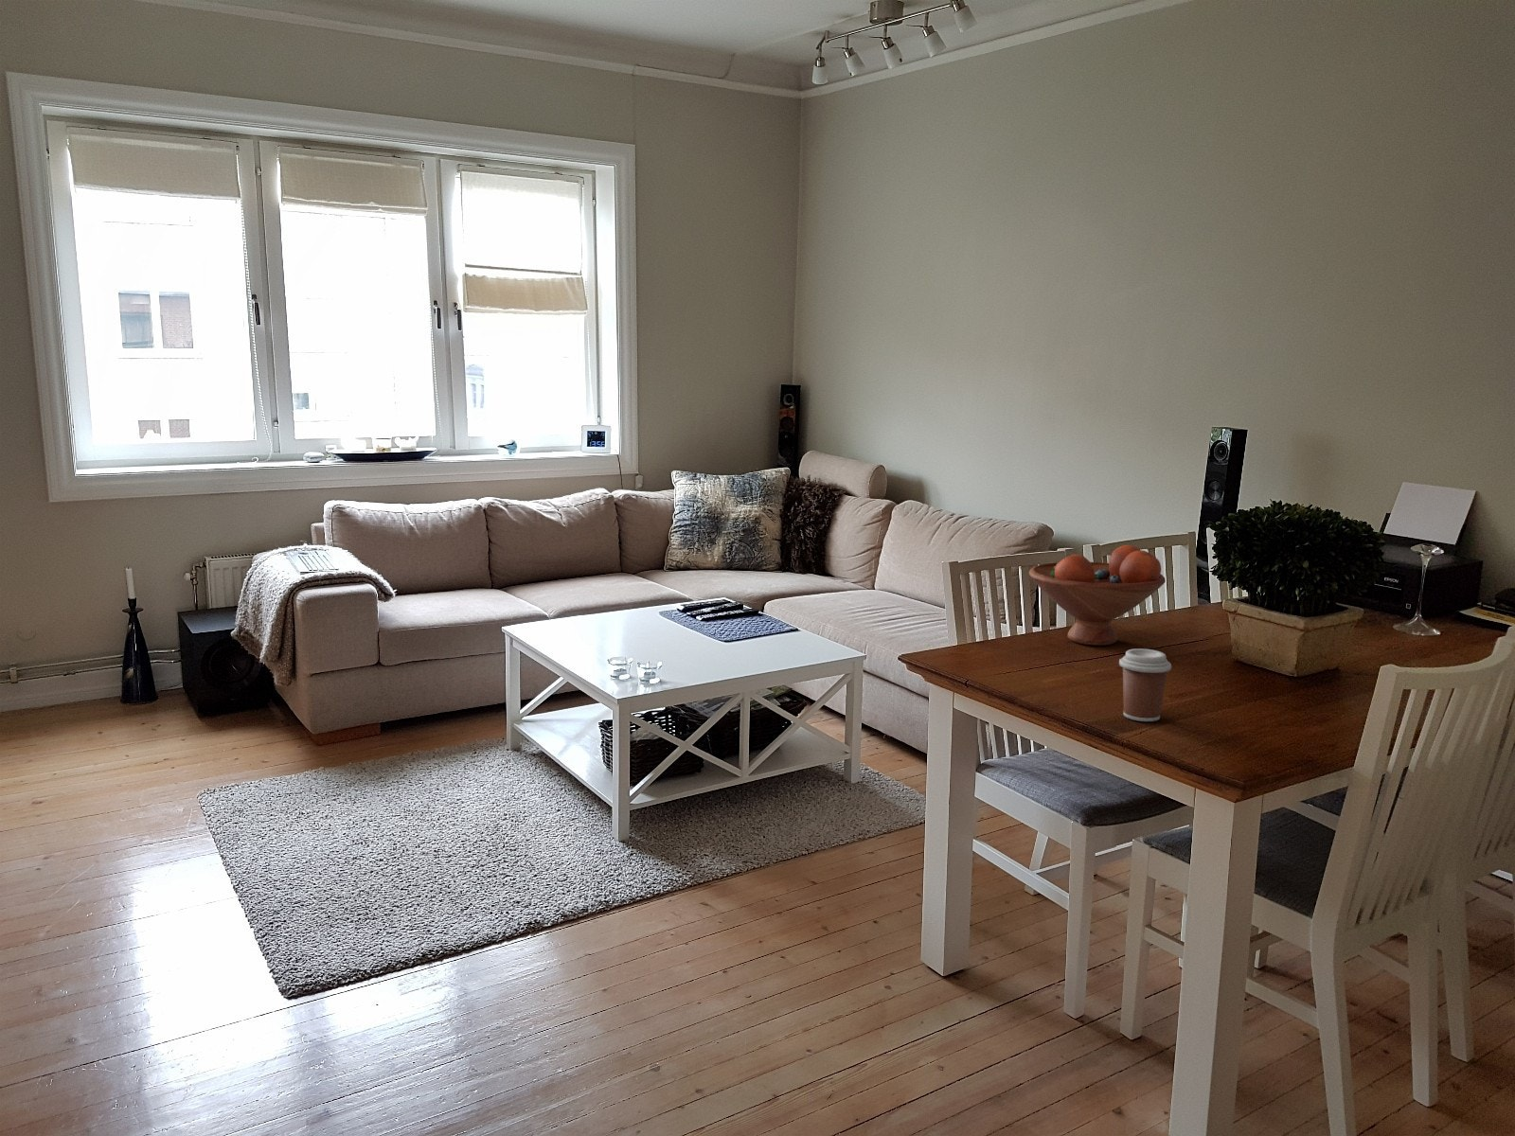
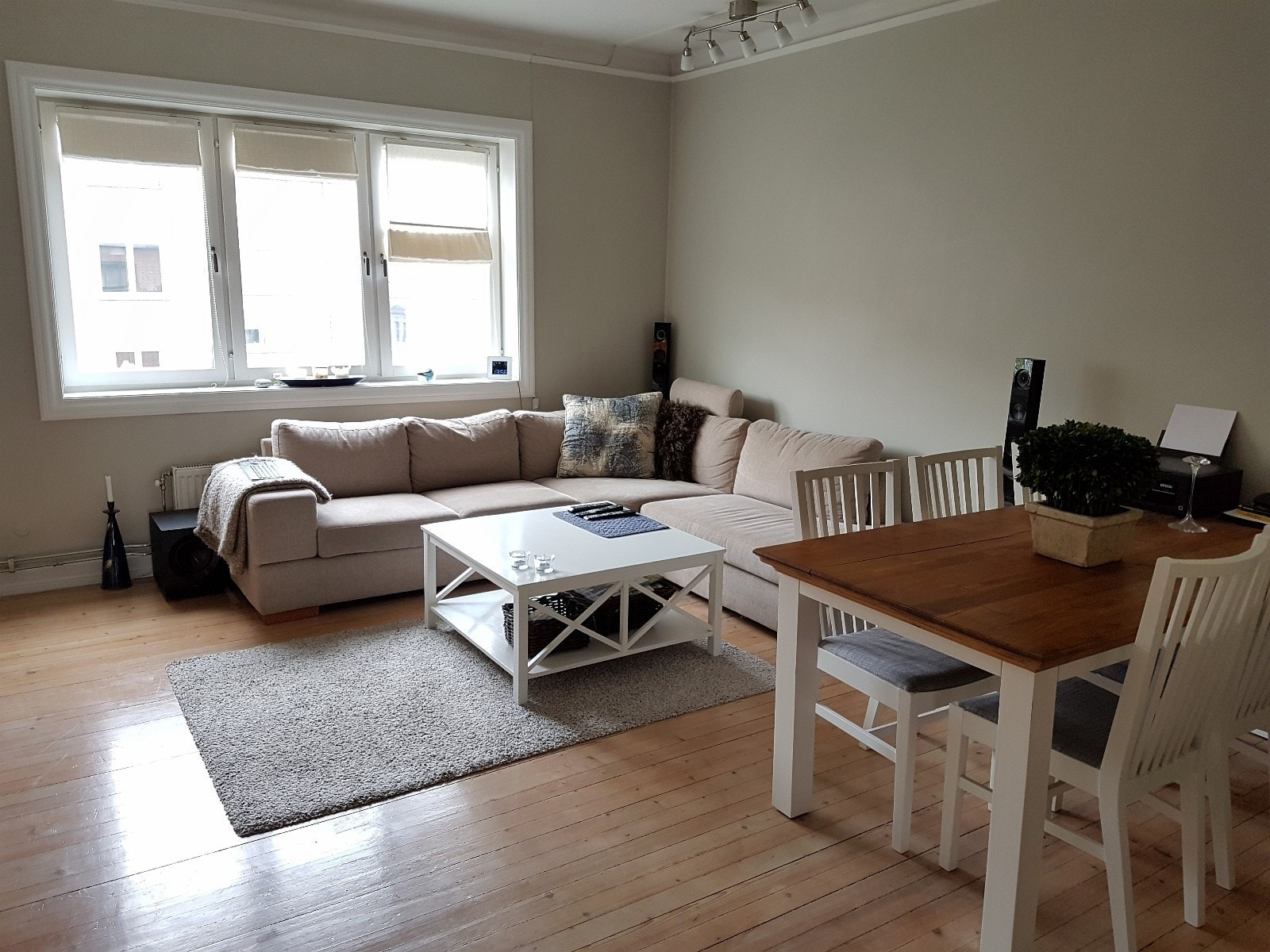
- coffee cup (1143, 685)
- fruit bowl (1095, 593)
